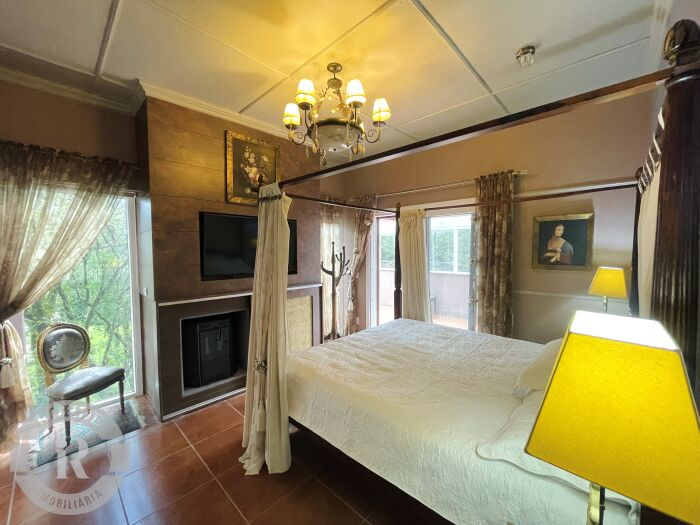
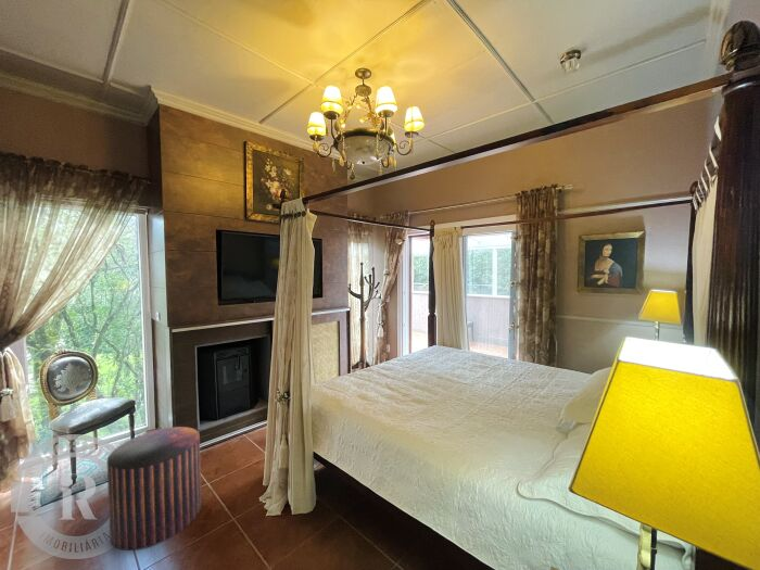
+ pouf (157, 481)
